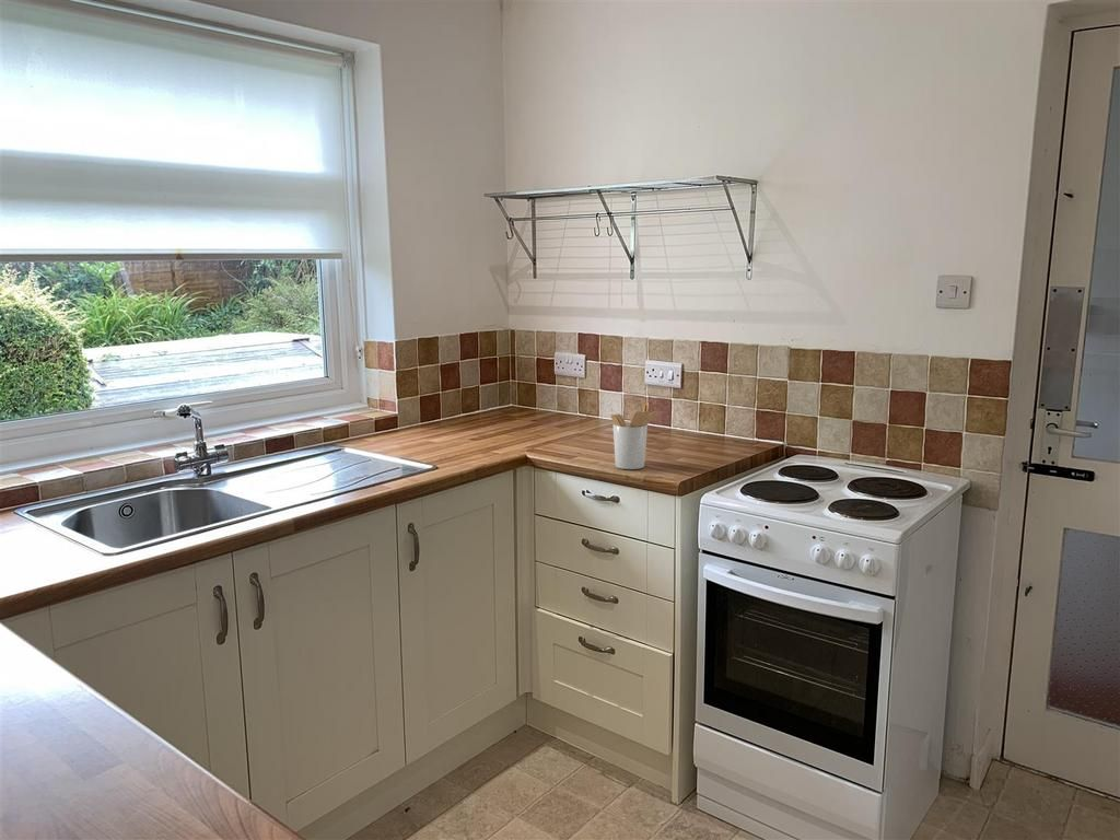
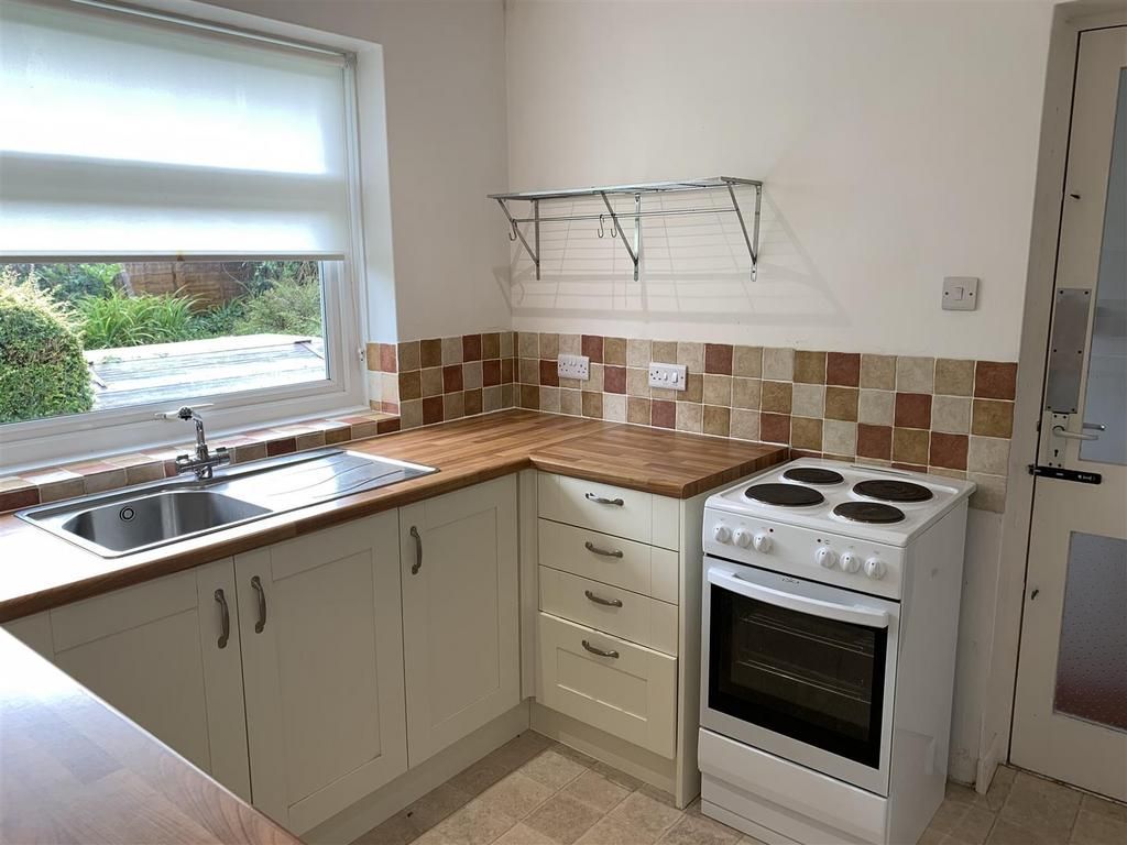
- utensil holder (634, 436)
